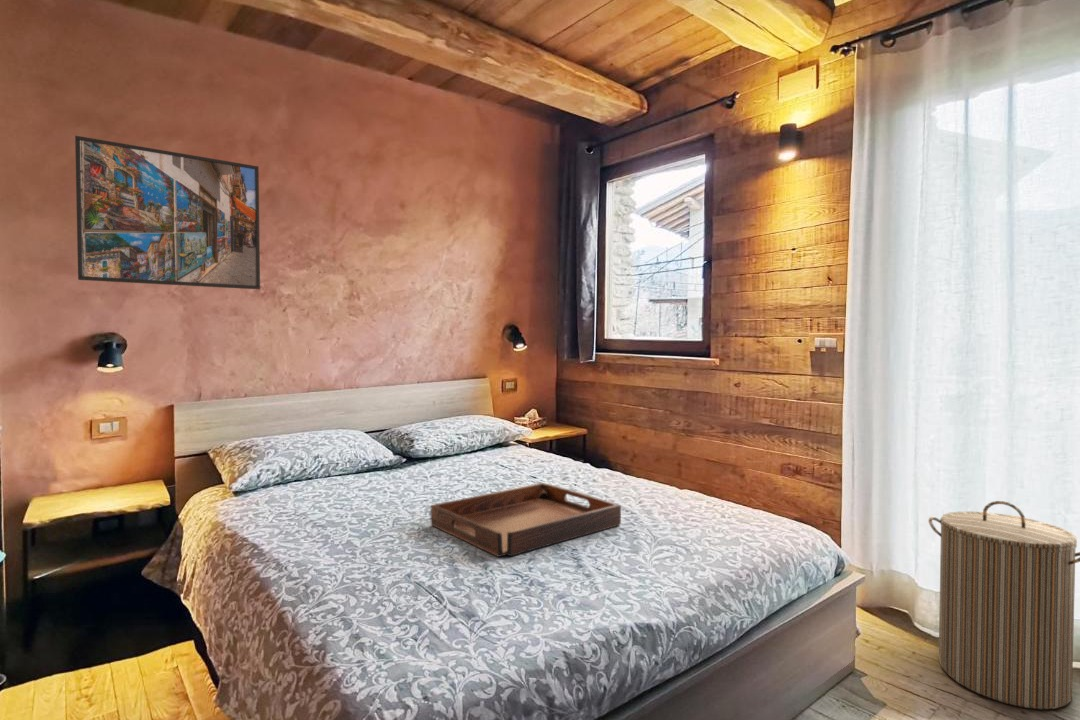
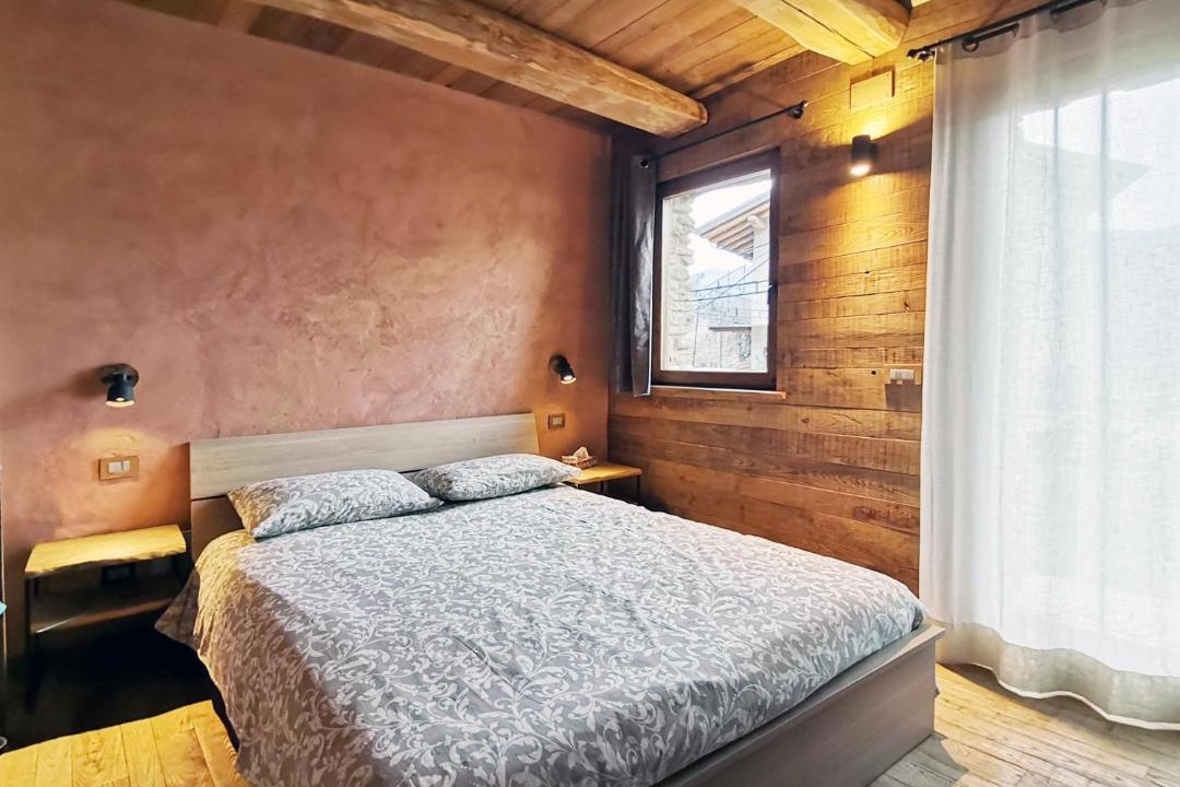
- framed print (175, 219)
- laundry hamper (1003, 590)
- serving tray (525, 514)
